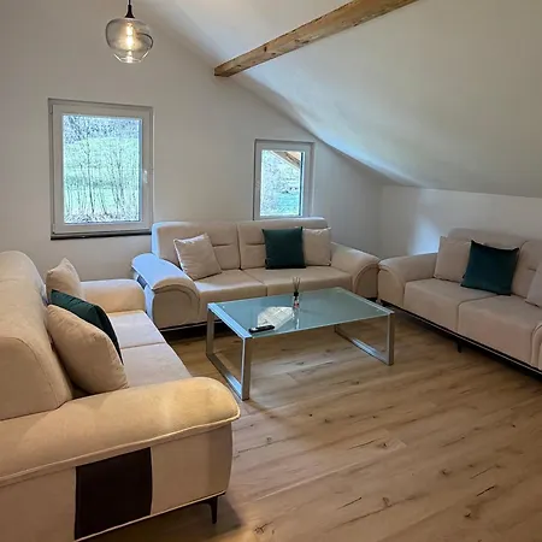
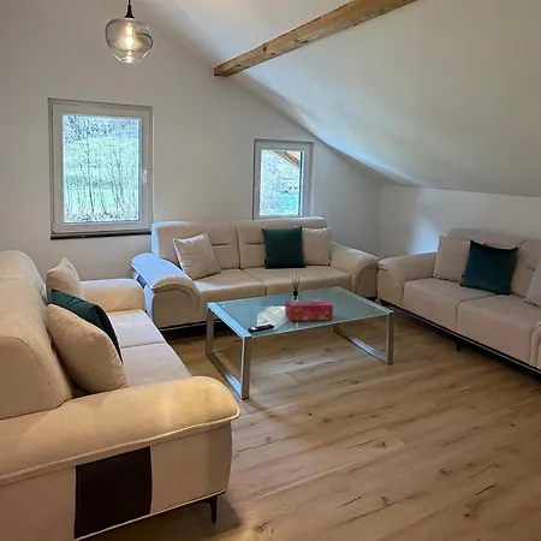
+ tissue box (308, 310)
